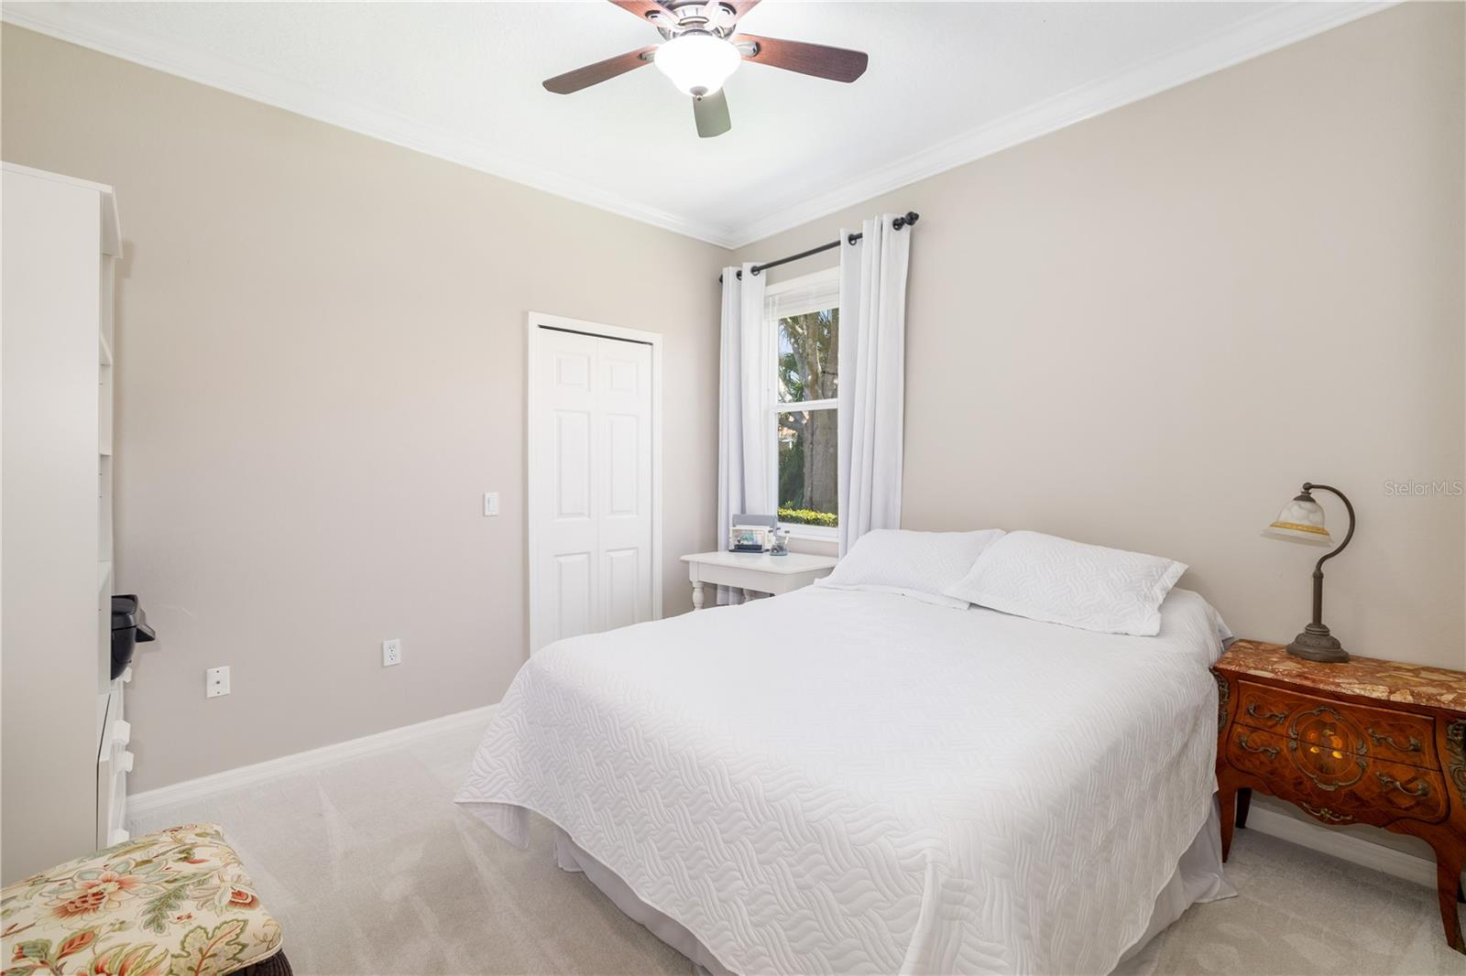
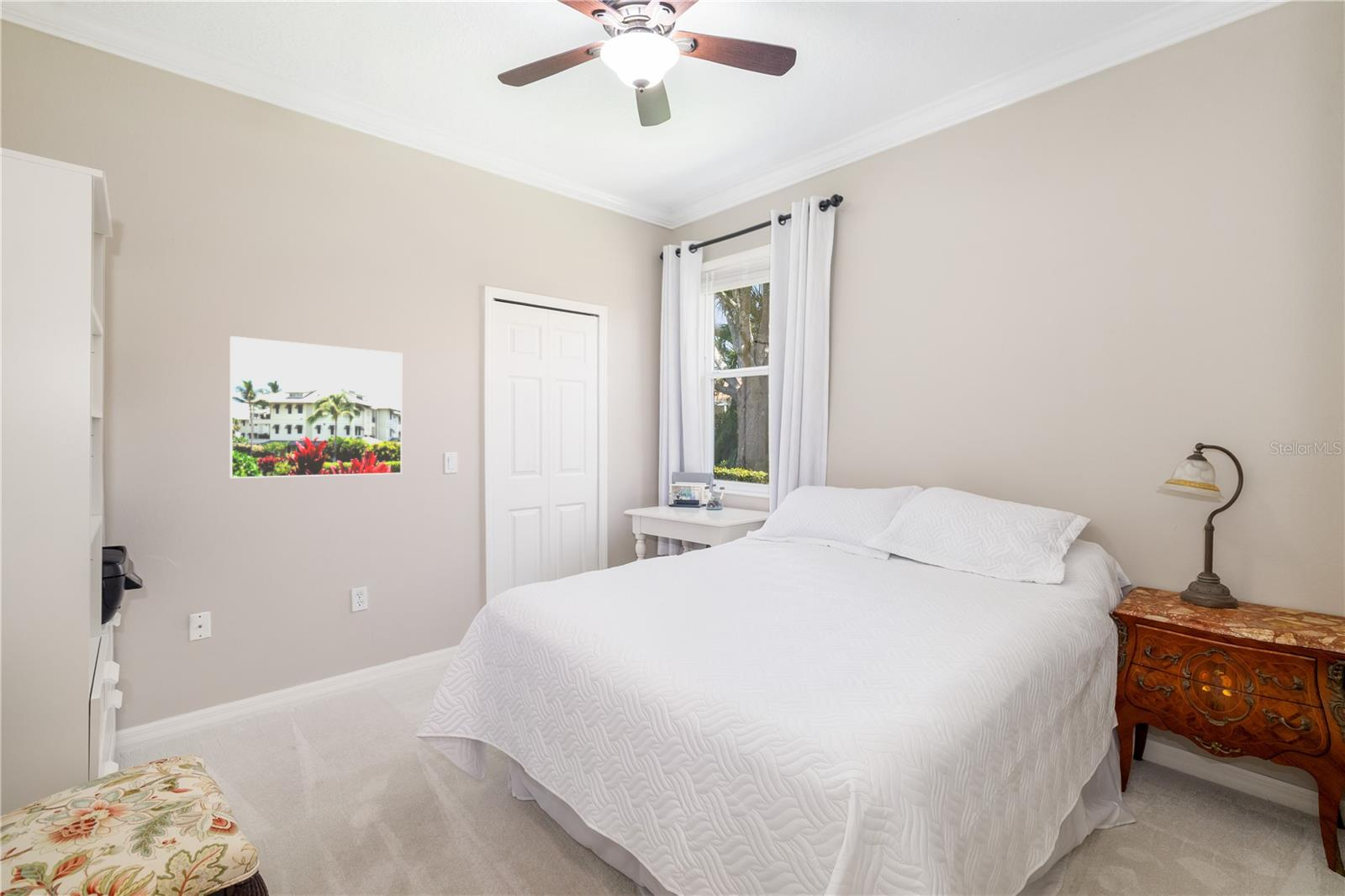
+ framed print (322, 410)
